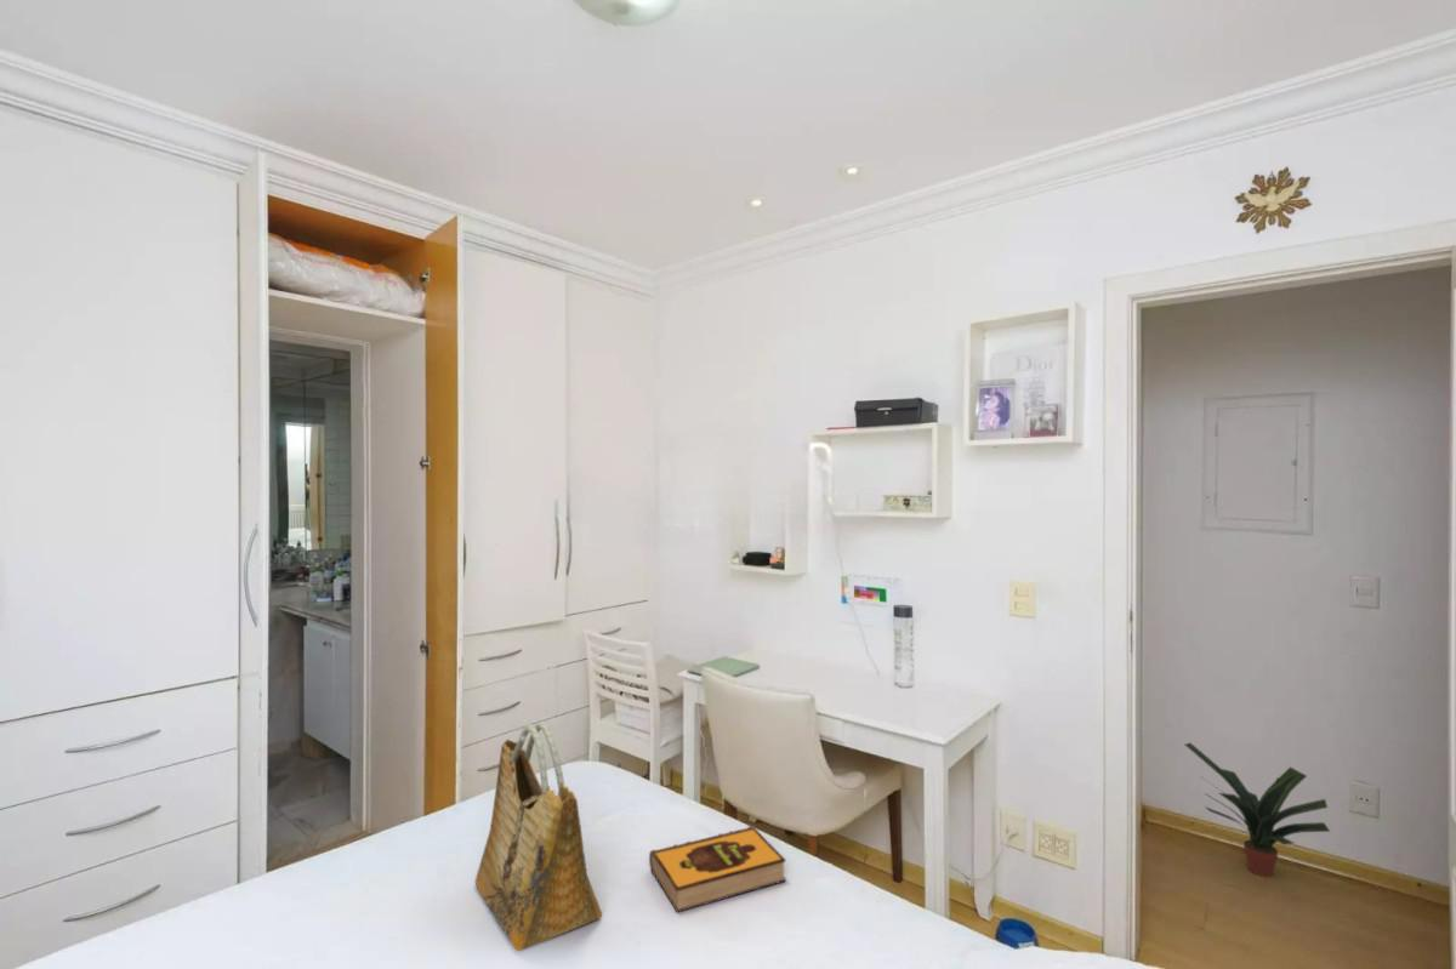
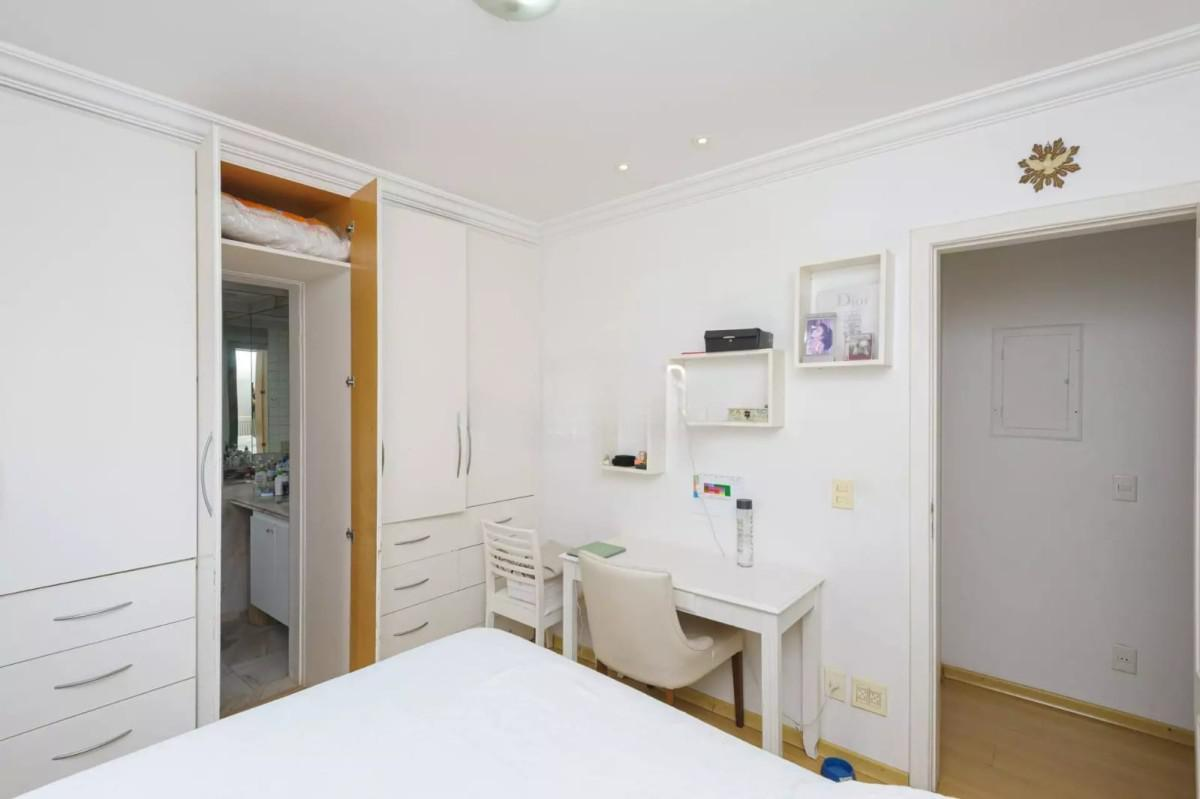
- hardback book (716, 862)
- grocery bag (535, 811)
- potted plant (1252, 813)
